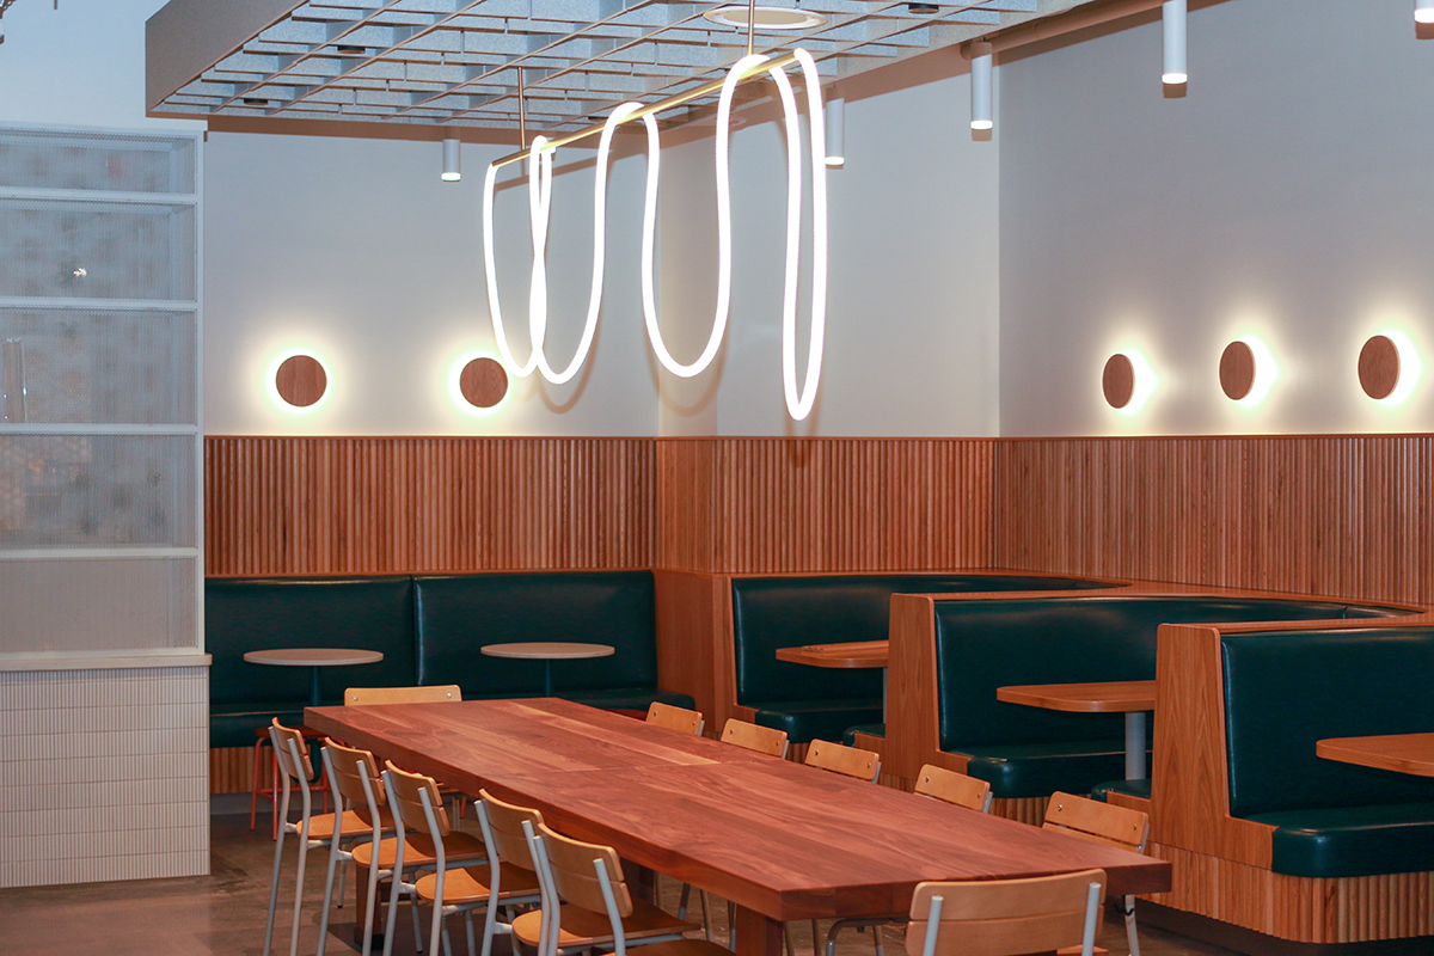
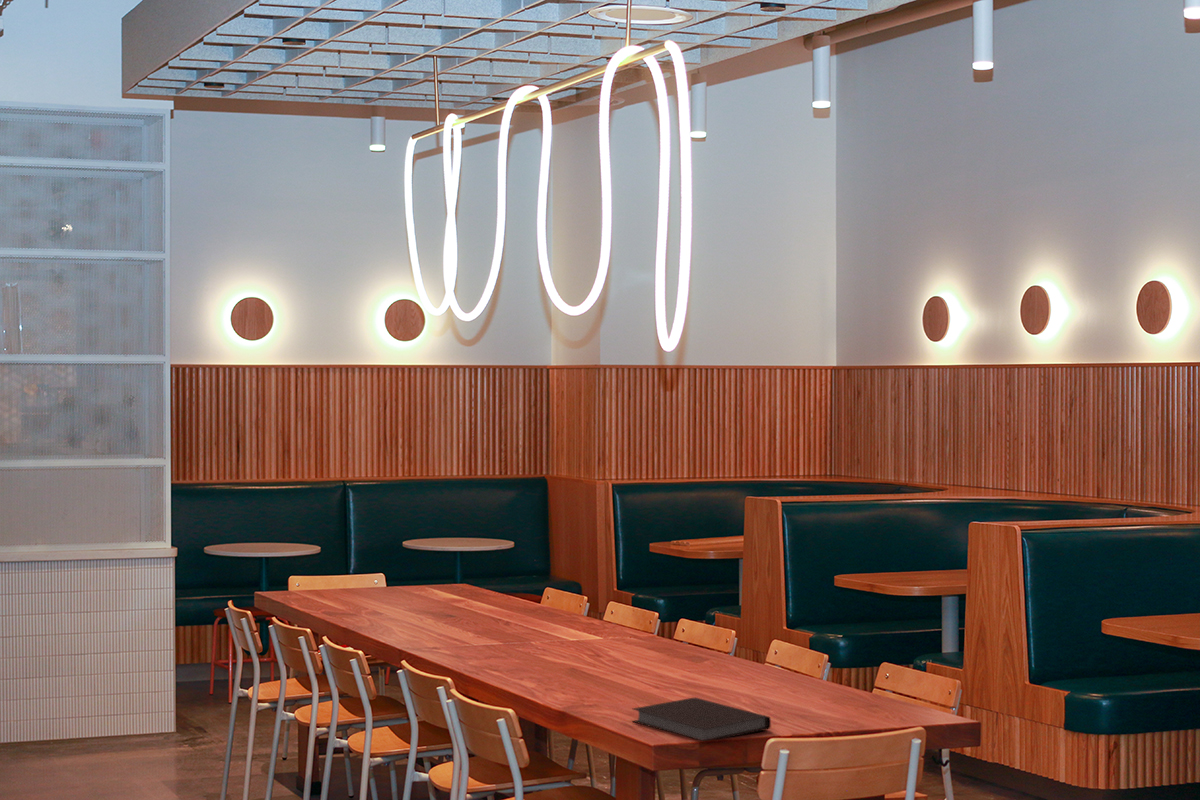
+ notebook (700, 718)
